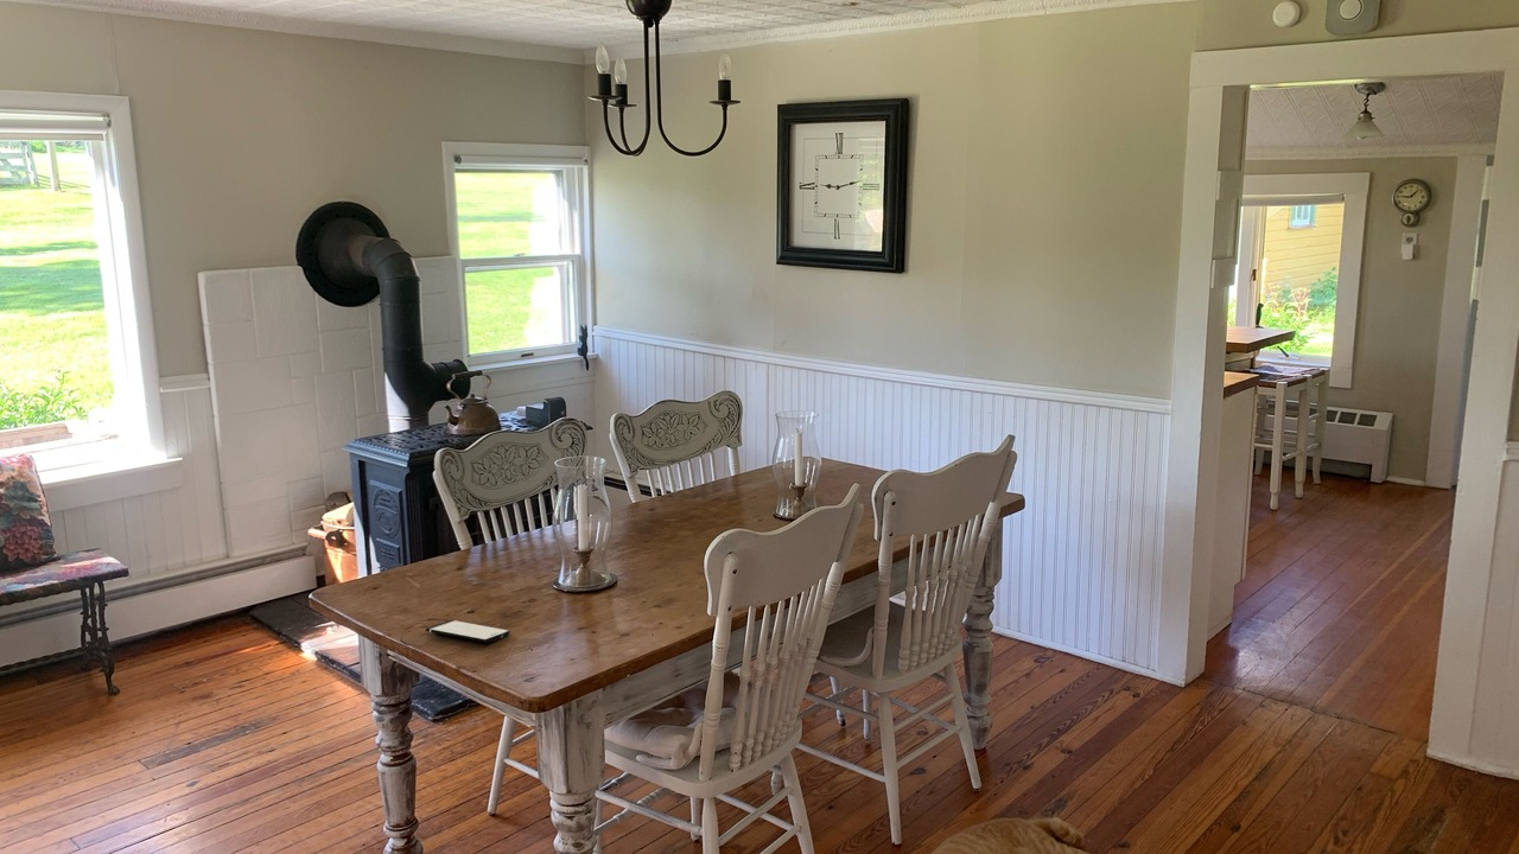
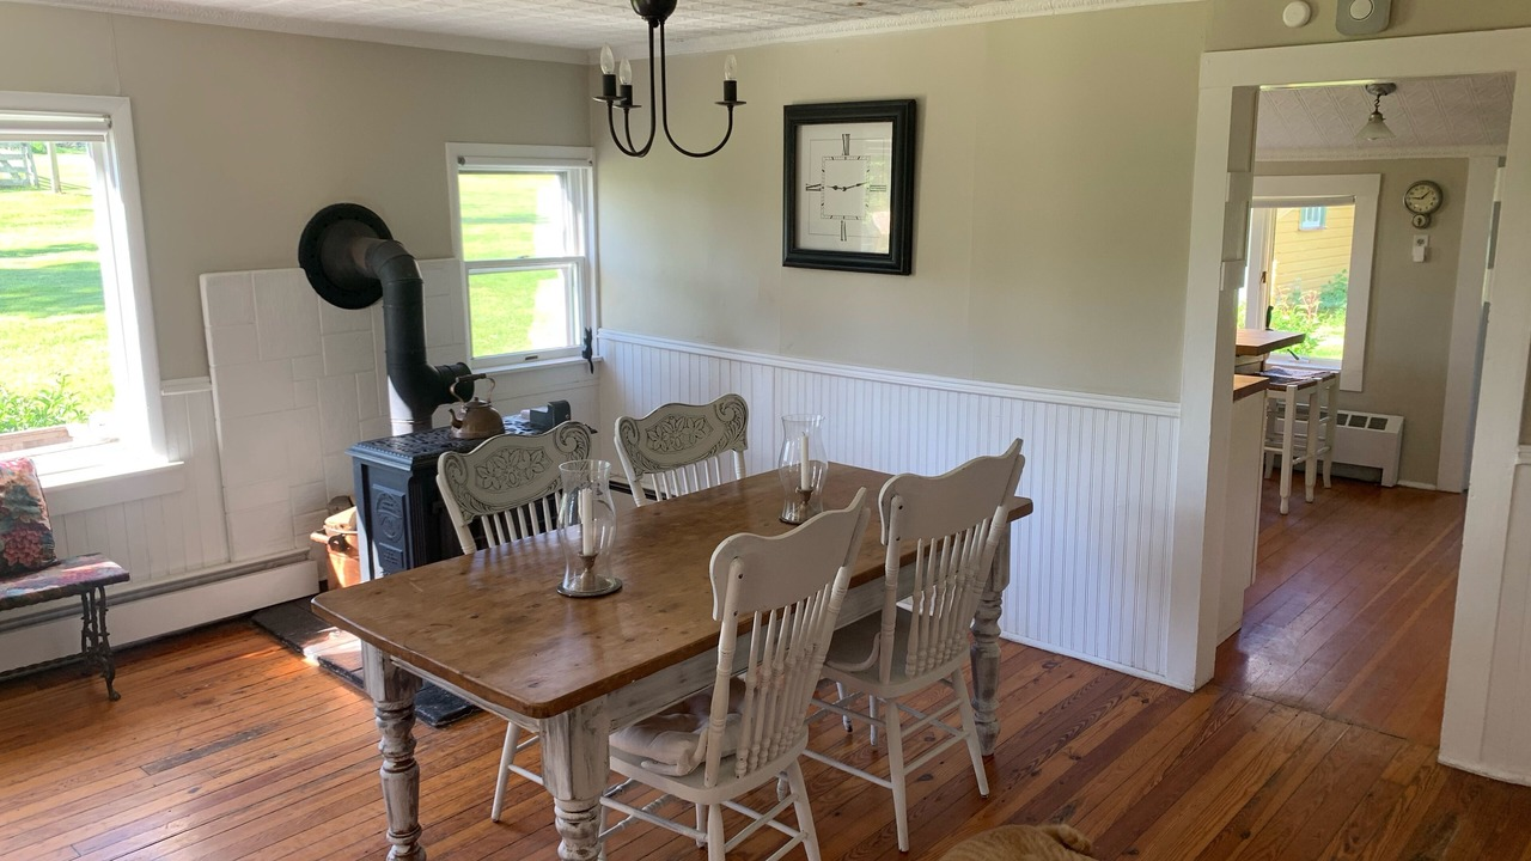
- smartphone (468, 631)
